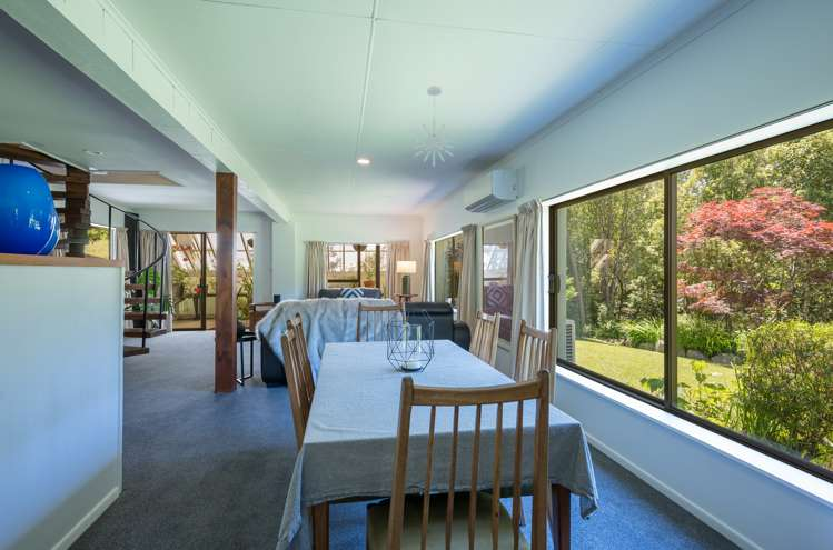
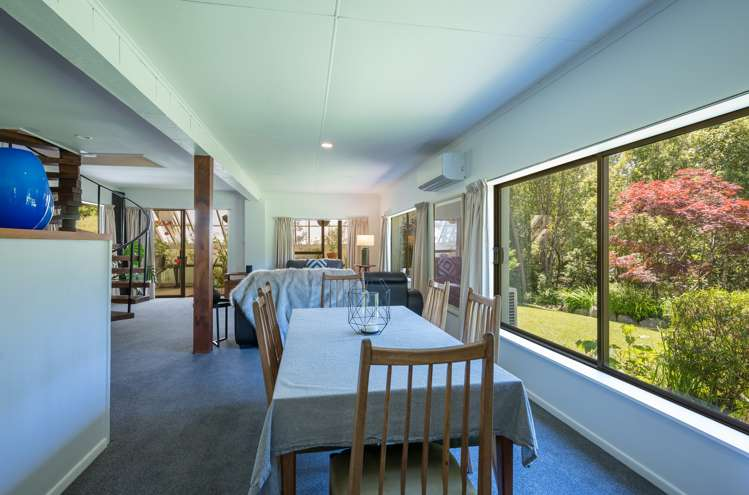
- pendant light (434, 126)
